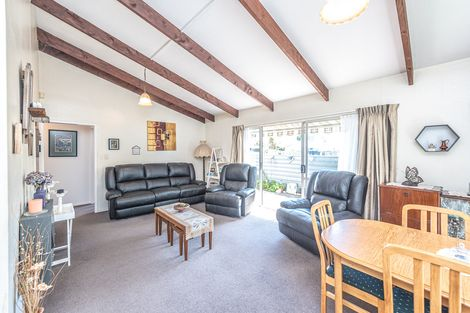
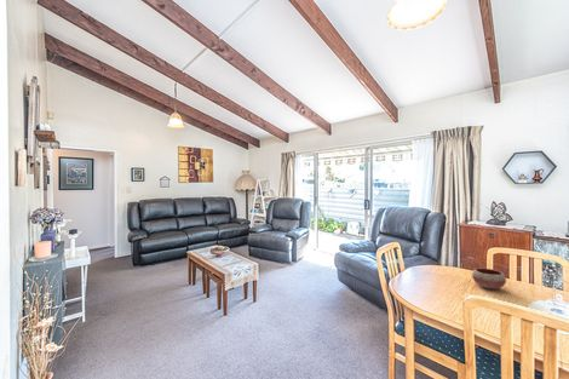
+ bowl (488, 278)
